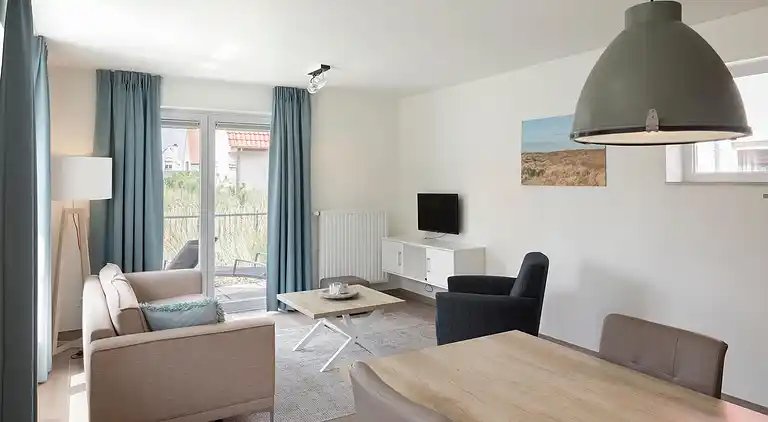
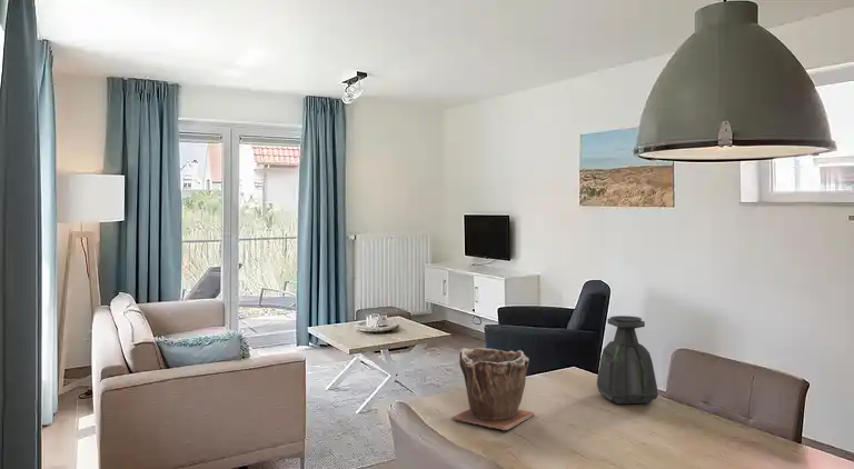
+ plant pot (493, 383)
+ bottle (626, 358)
